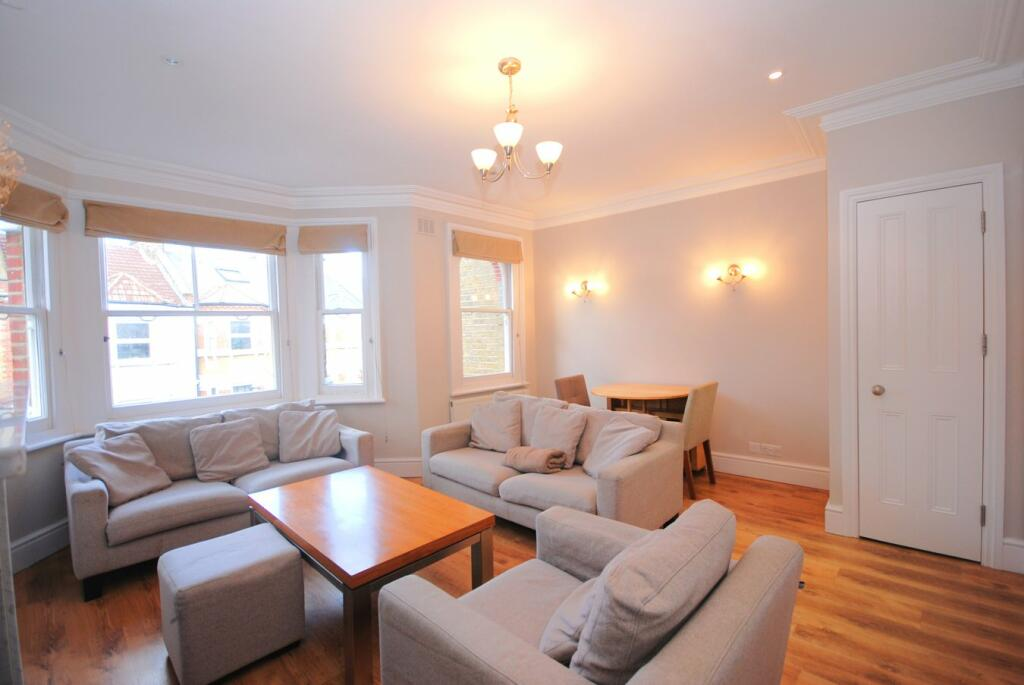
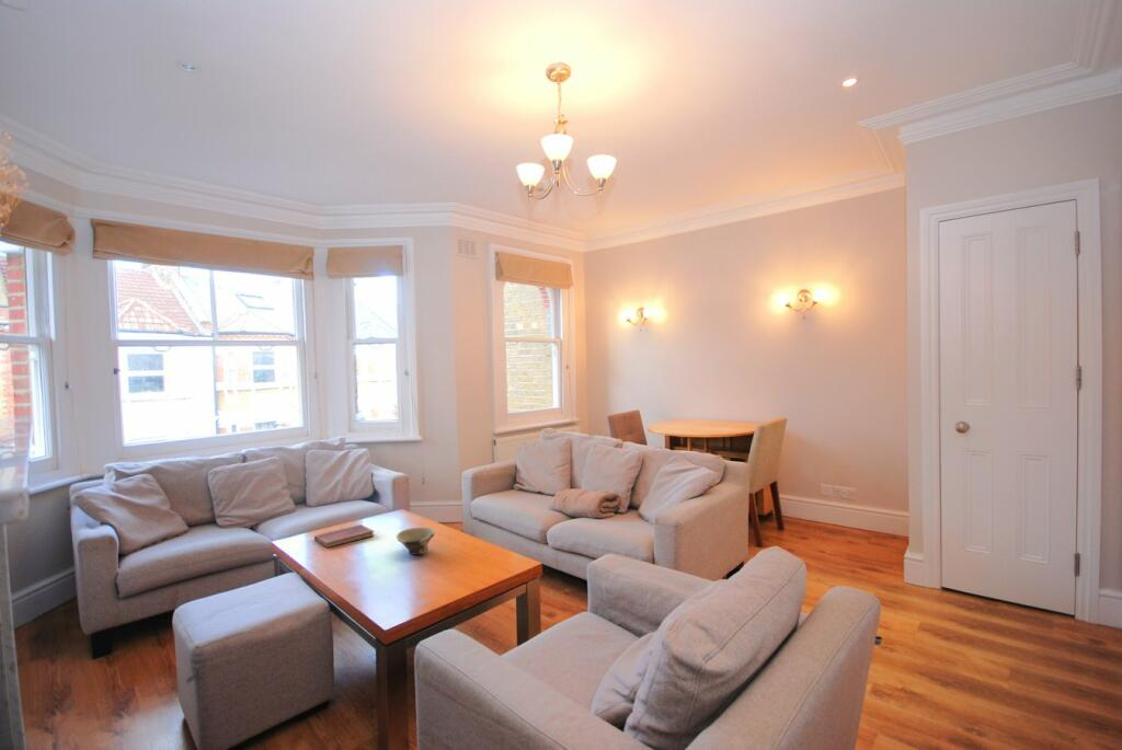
+ bowl (416, 542)
+ diary (344, 535)
